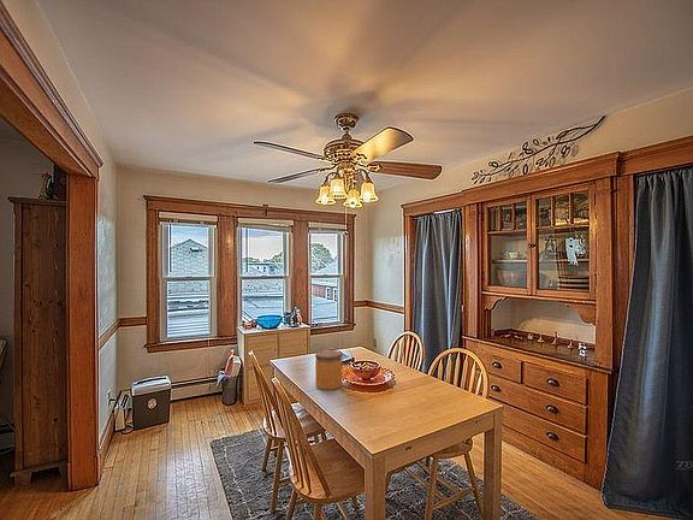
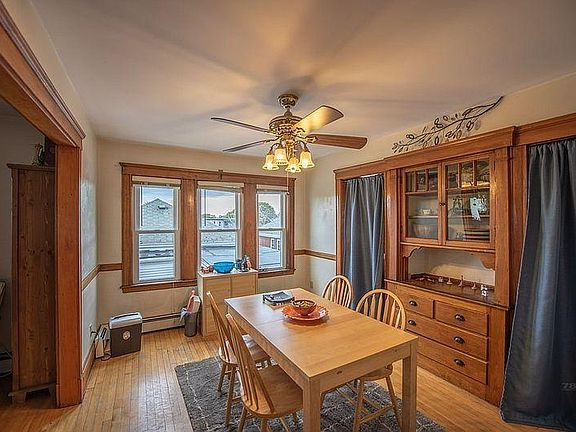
- jar (328, 368)
